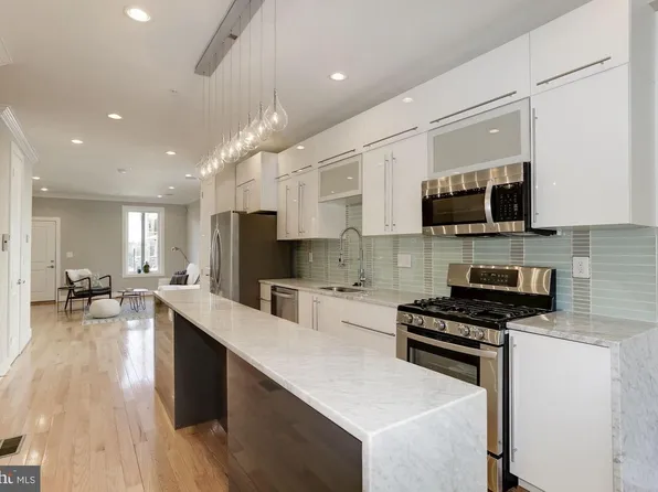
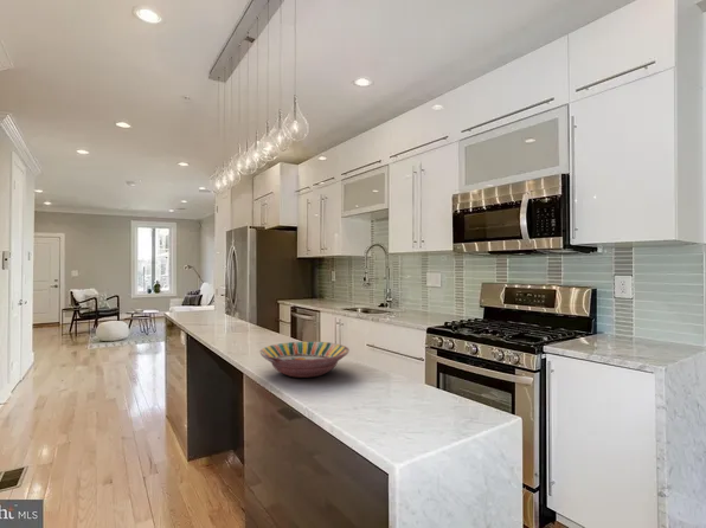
+ serving bowl (304, 360)
